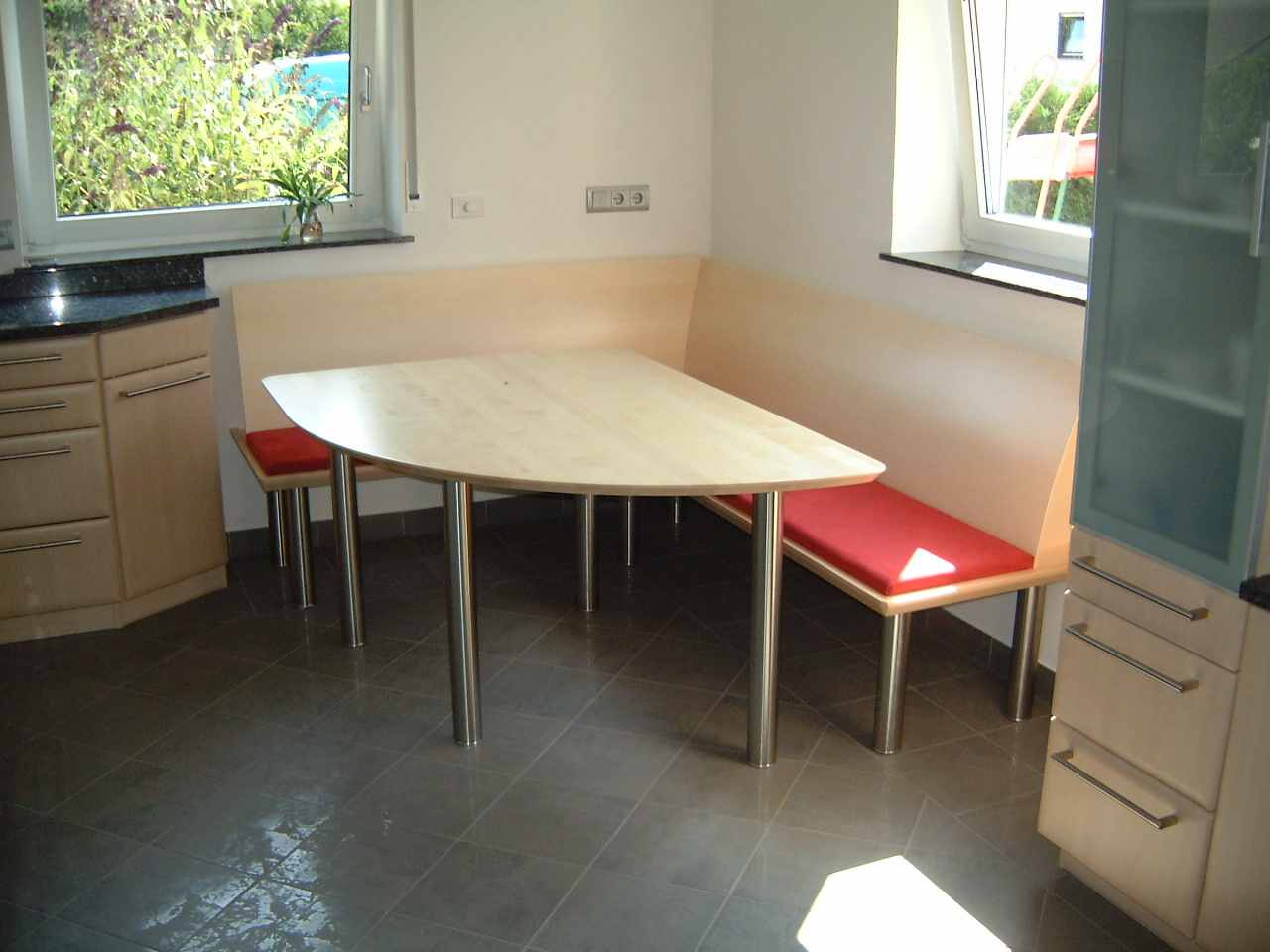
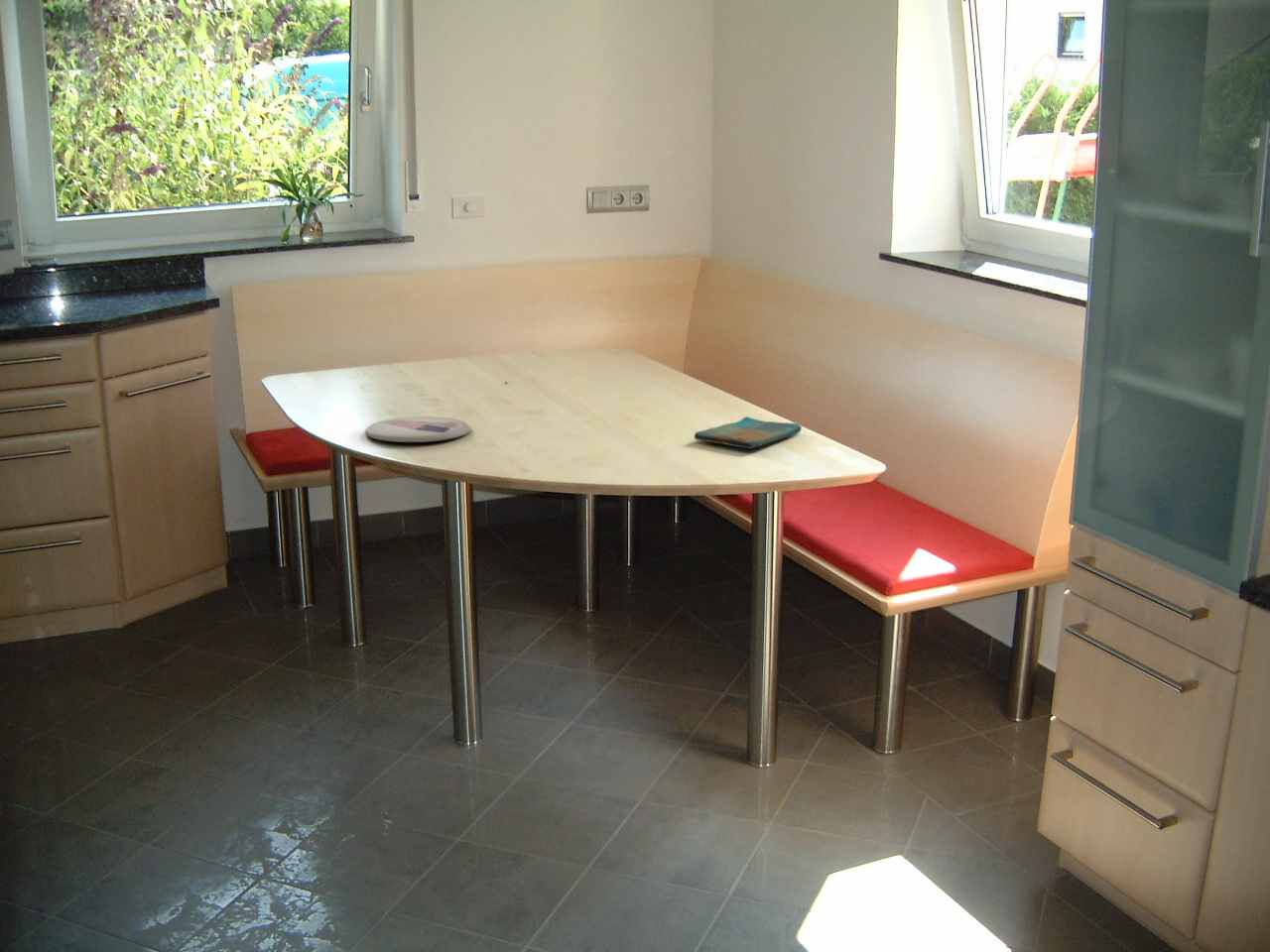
+ dish towel (748, 431)
+ plate (418, 427)
